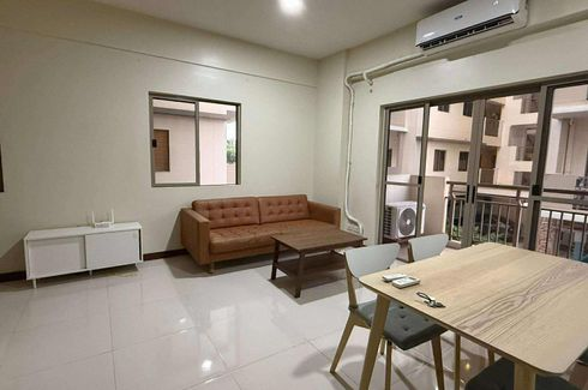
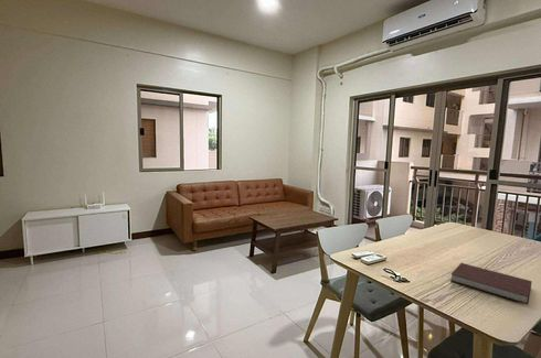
+ notebook (489, 280)
